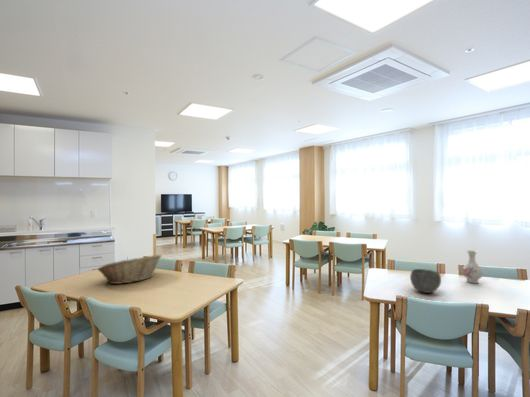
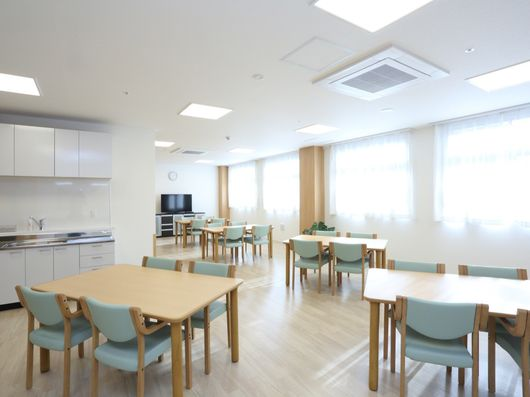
- vase (472, 266)
- fruit basket (131, 267)
- bowl (425, 281)
